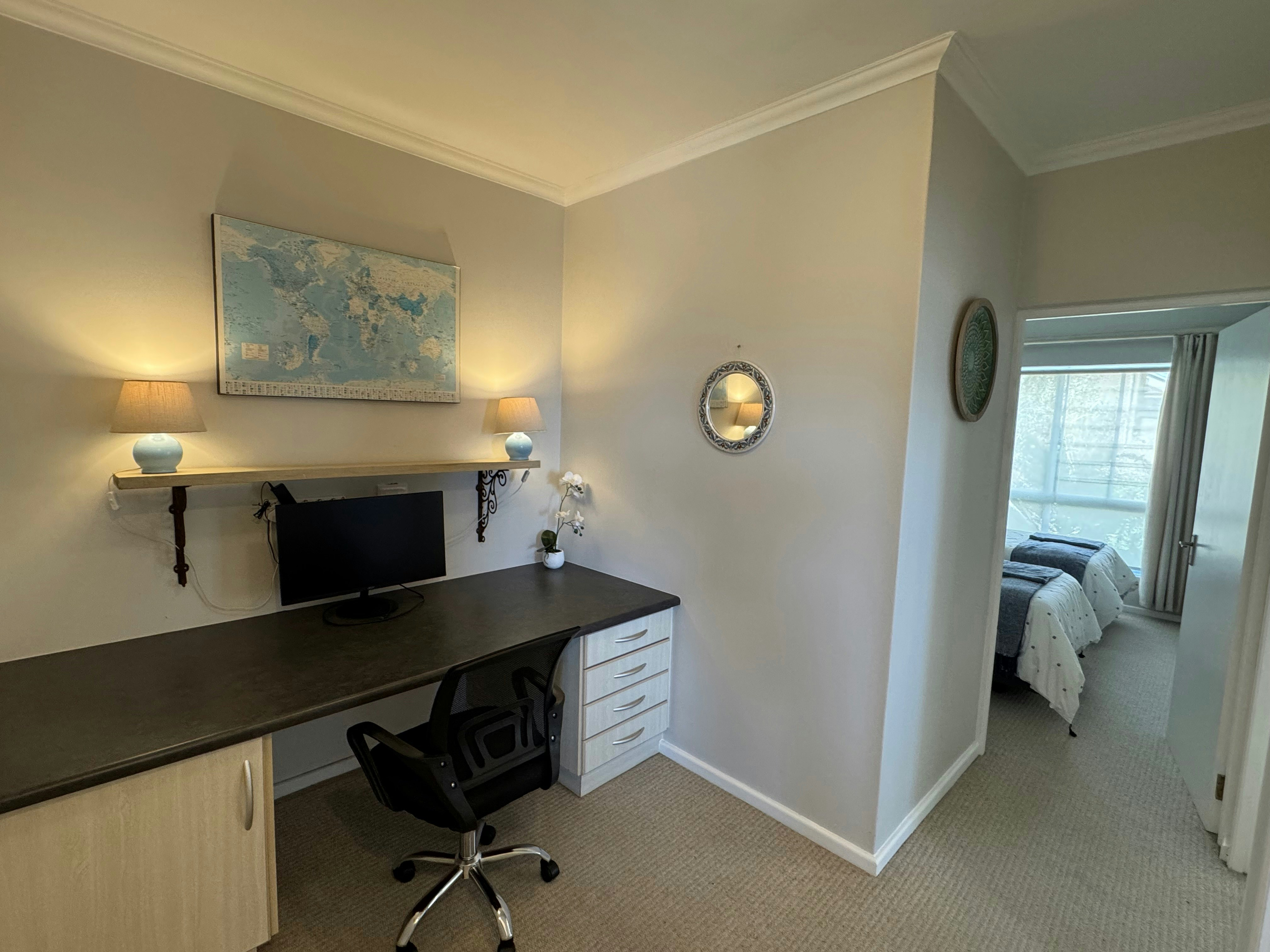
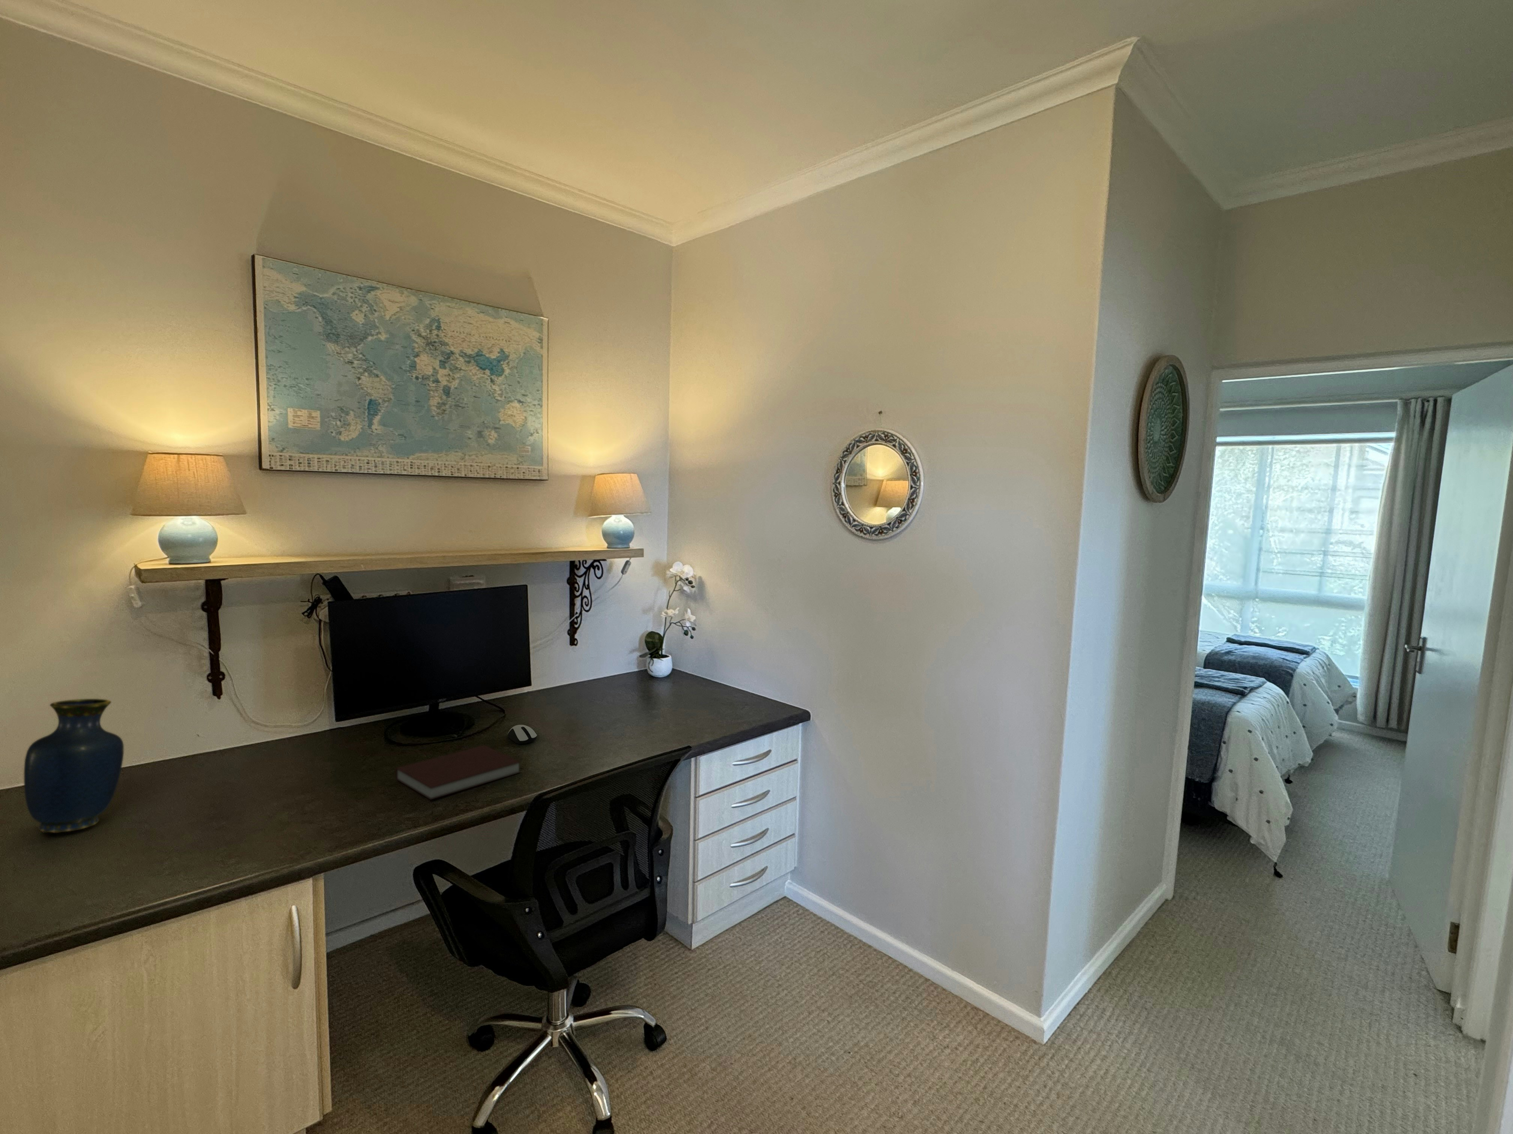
+ notebook (460, 770)
+ computer mouse (522, 733)
+ vase (75, 764)
